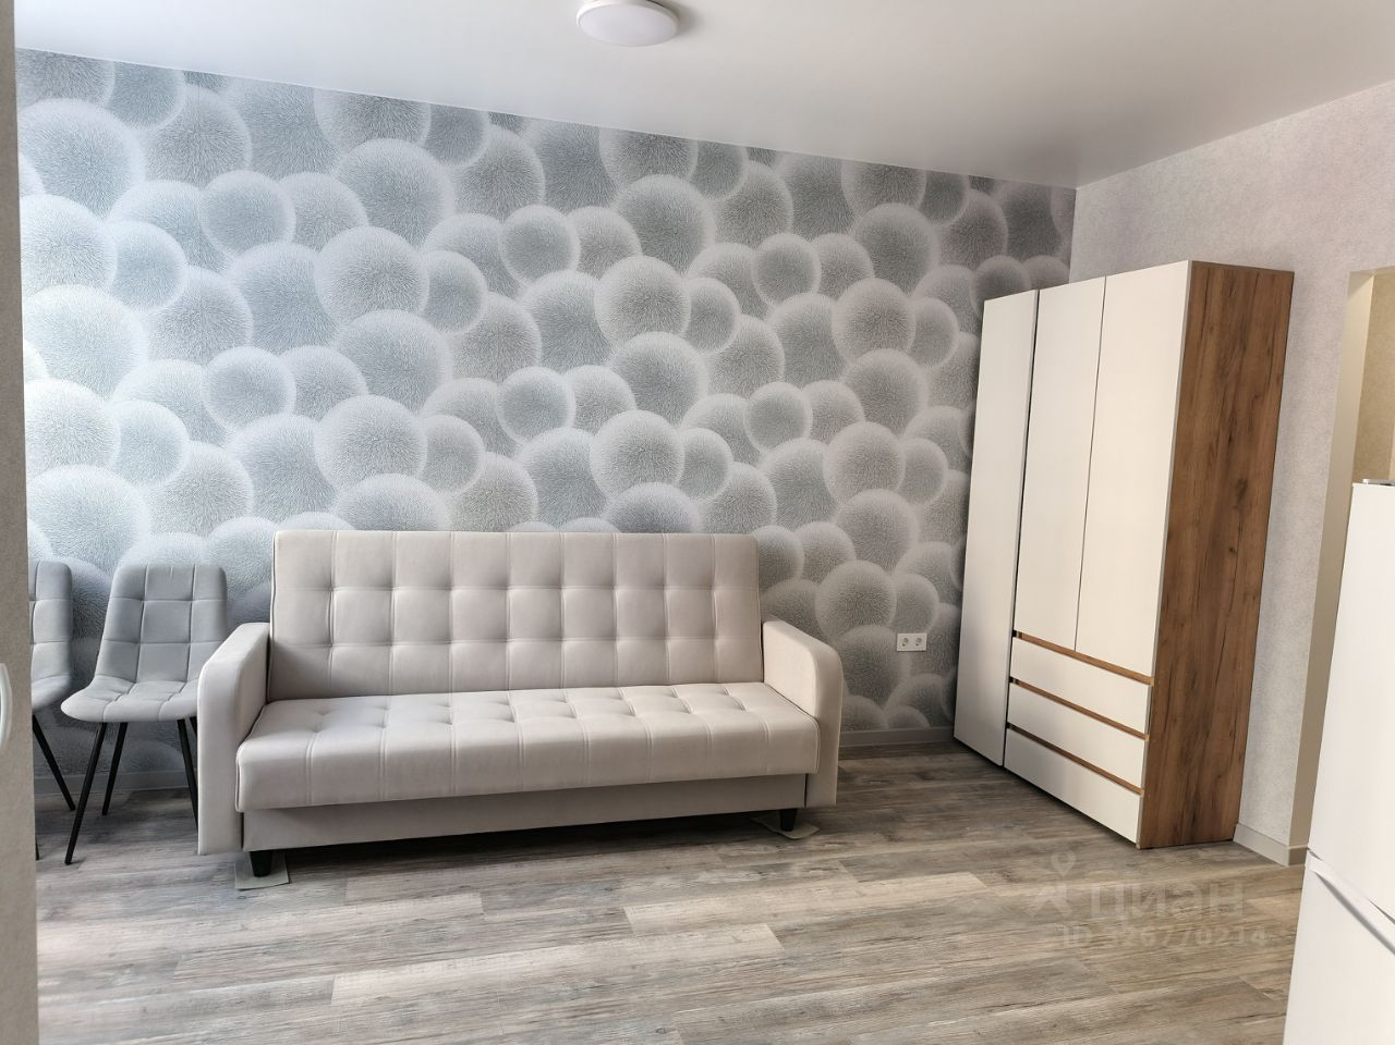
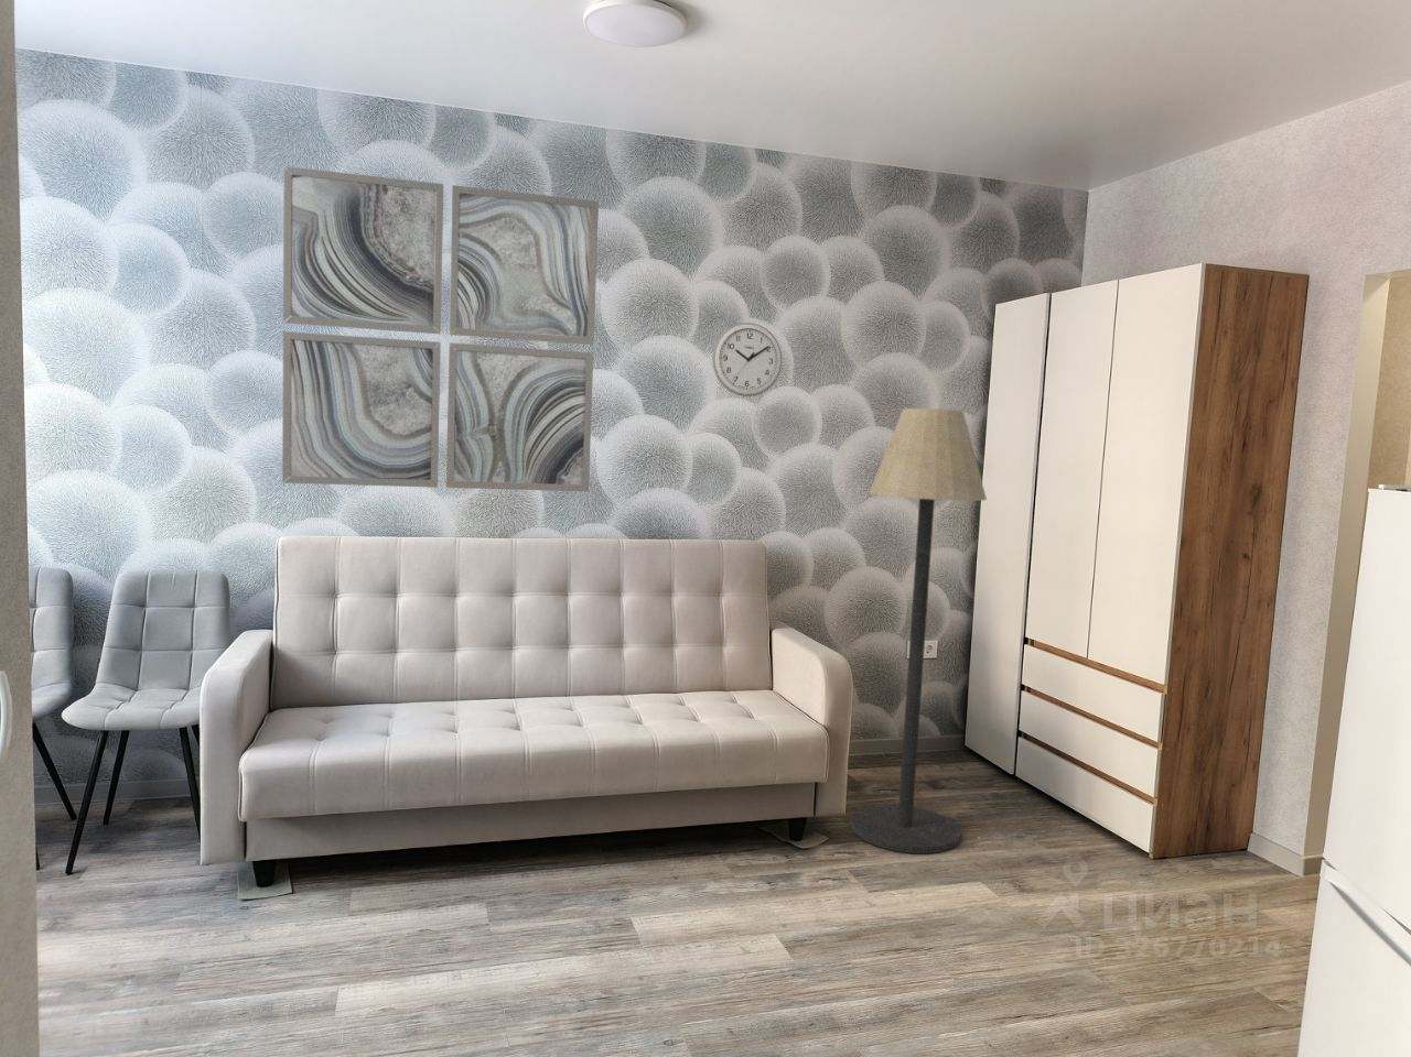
+ wall clock (748, 359)
+ floor lamp (918, 624)
+ wall art (449, 342)
